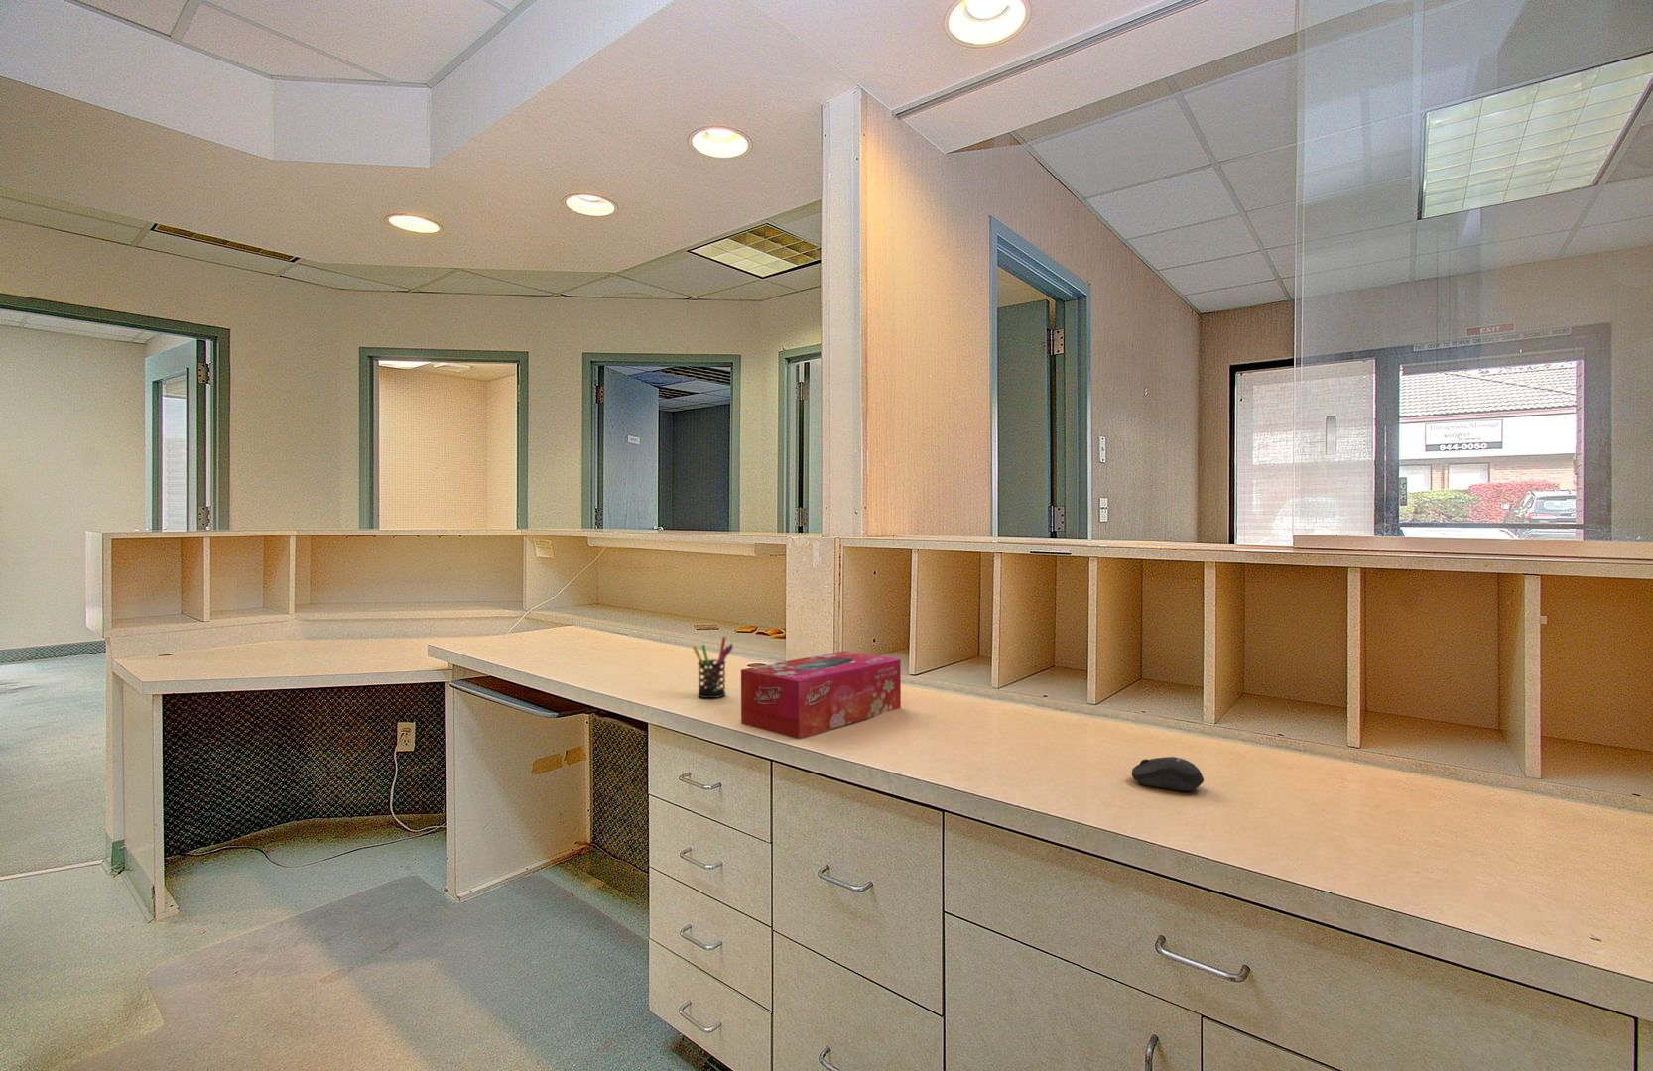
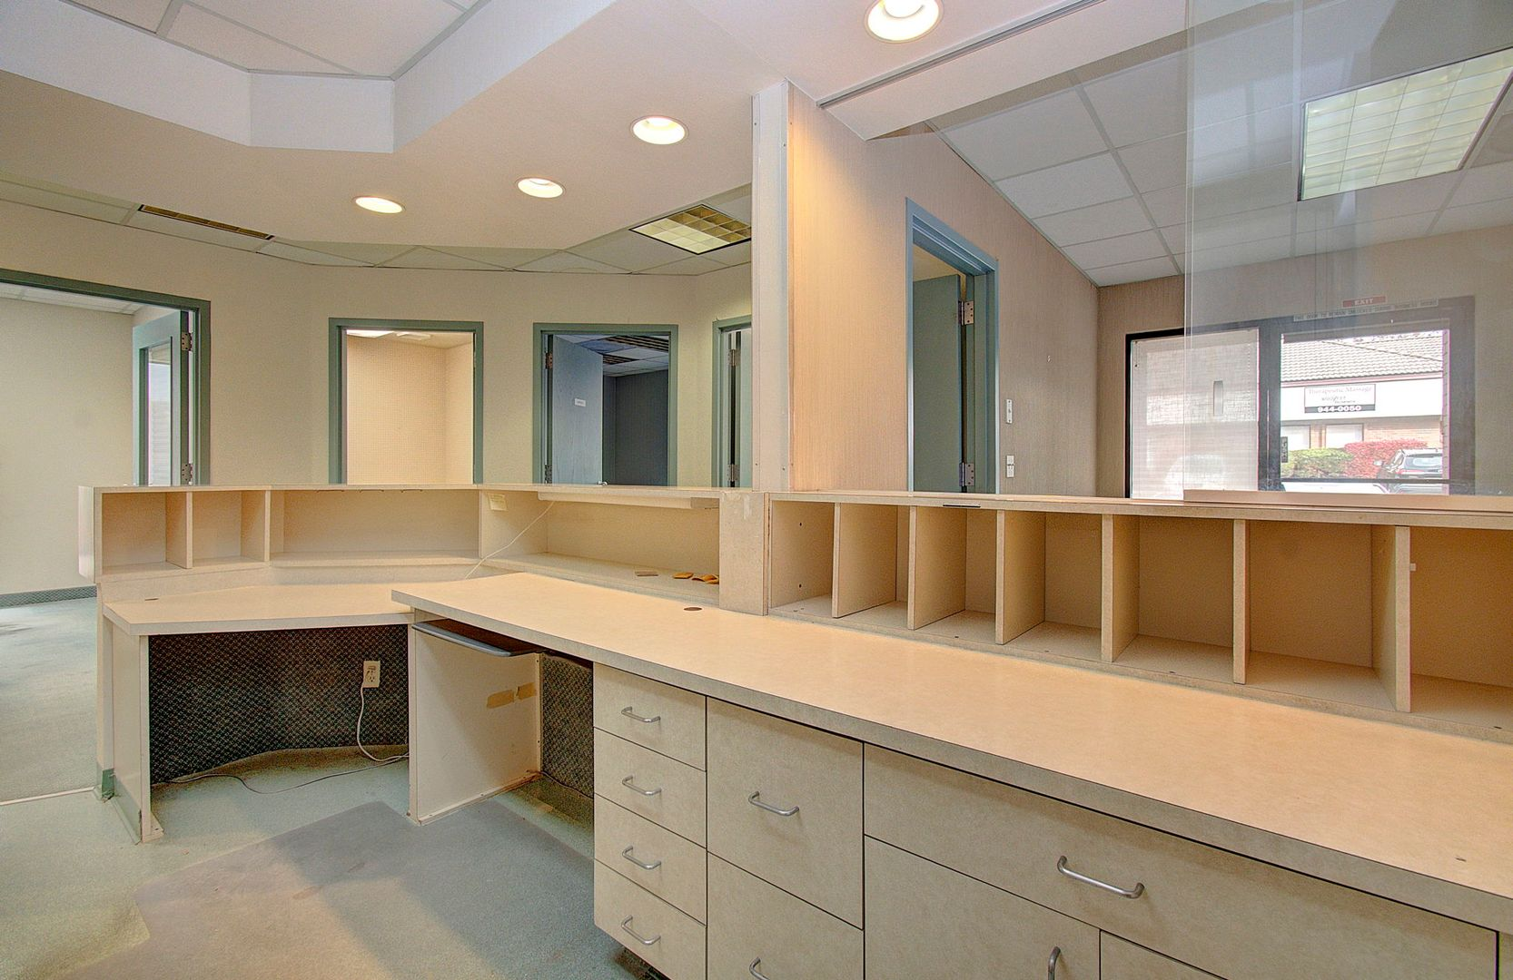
- tissue box (824, 689)
- pen holder (711, 665)
- computer mouse (1166, 771)
